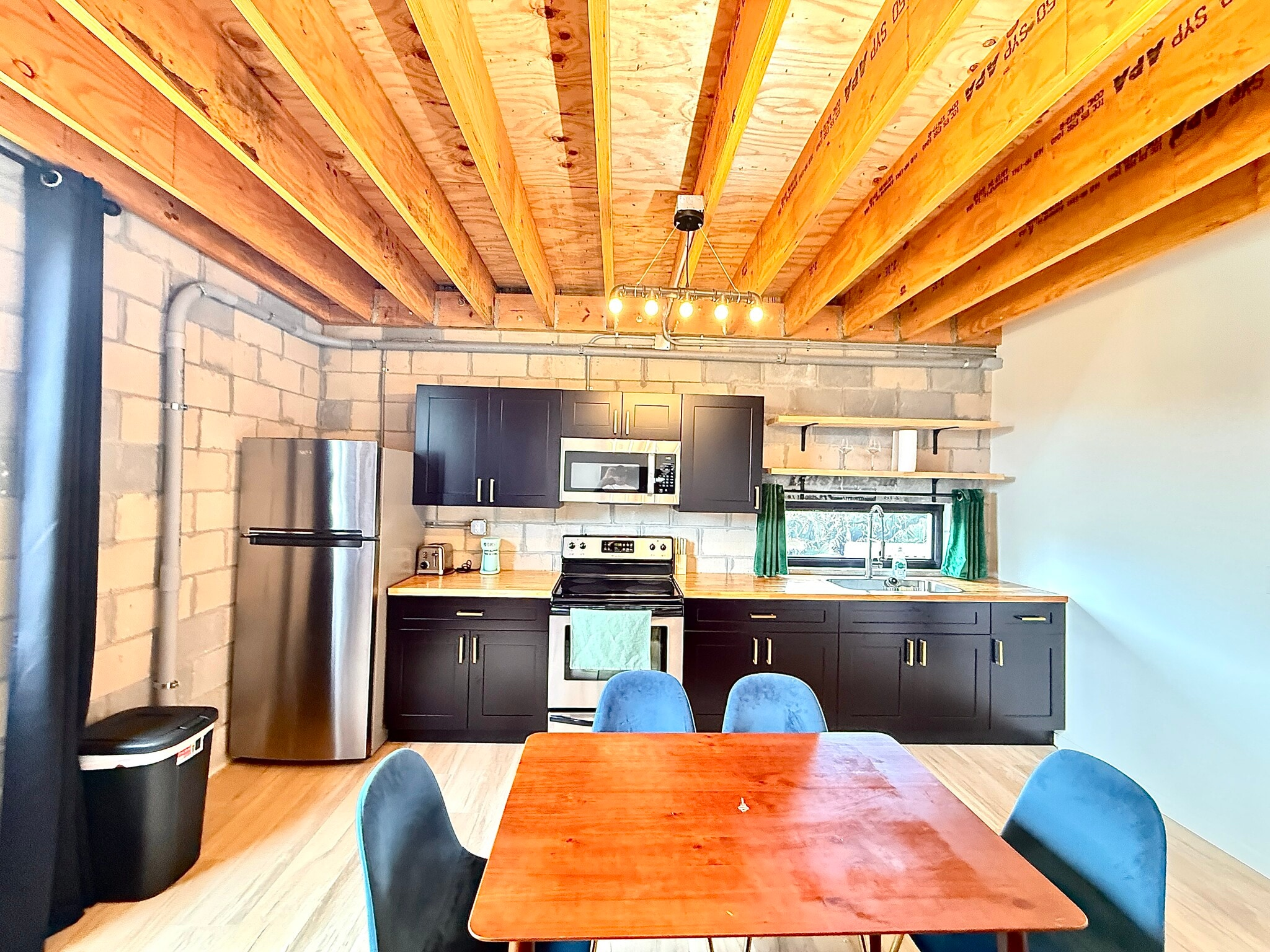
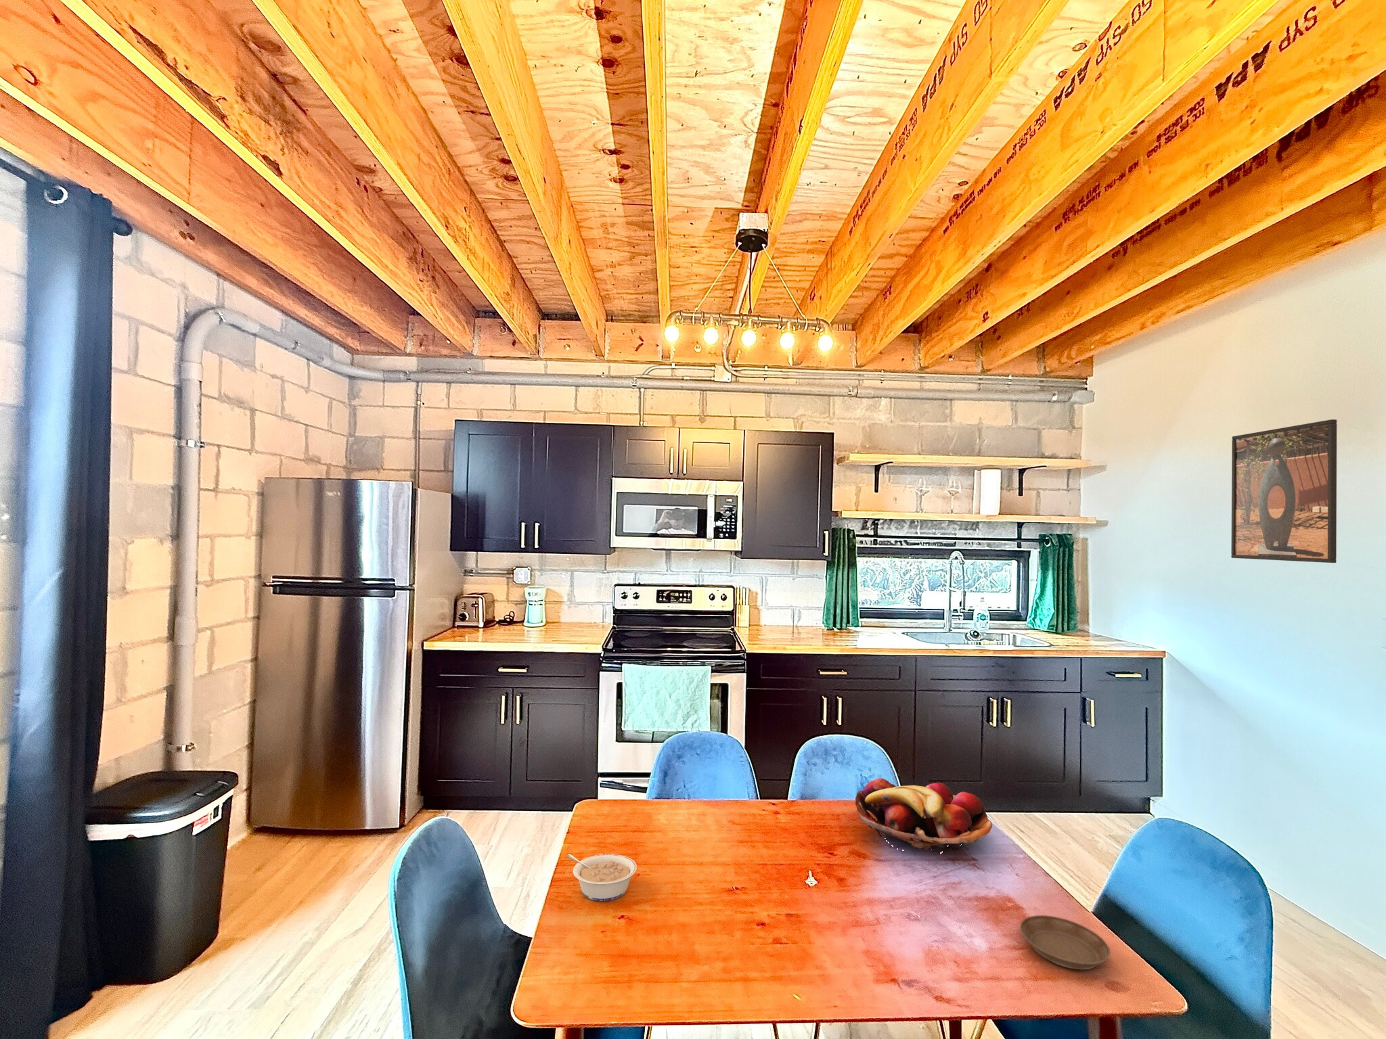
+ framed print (1280, 493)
+ fruit basket (922, 811)
+ saucer (1063, 944)
+ legume (602, 876)
